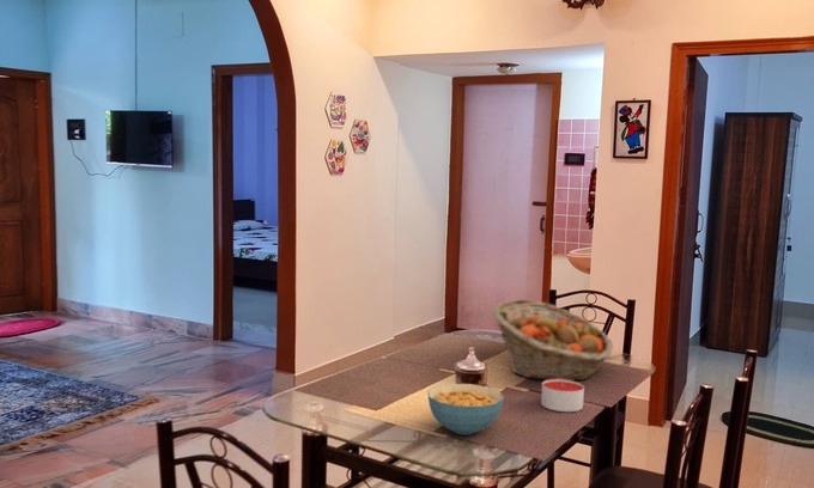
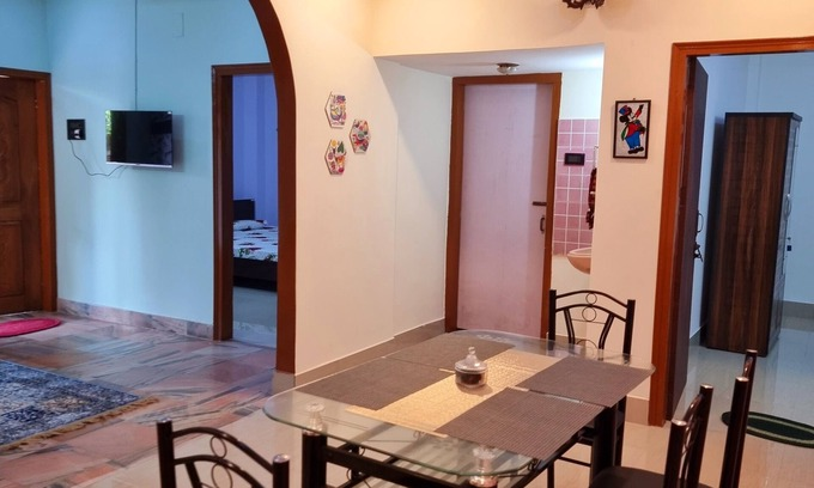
- cereal bowl (464, 413)
- fruit basket (551, 337)
- candle (561, 394)
